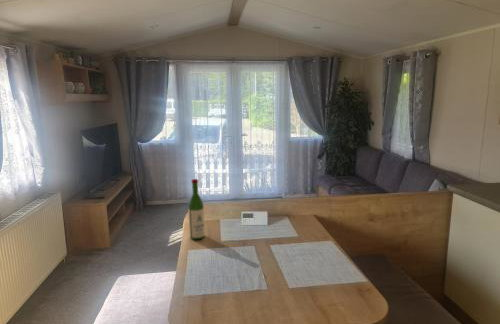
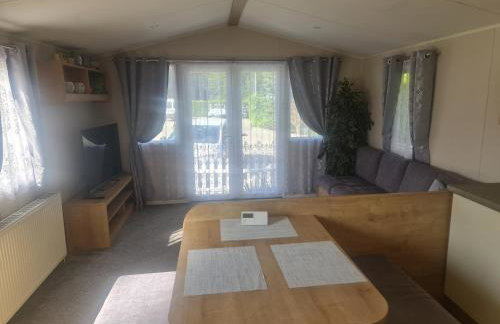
- wine bottle (196, 208)
